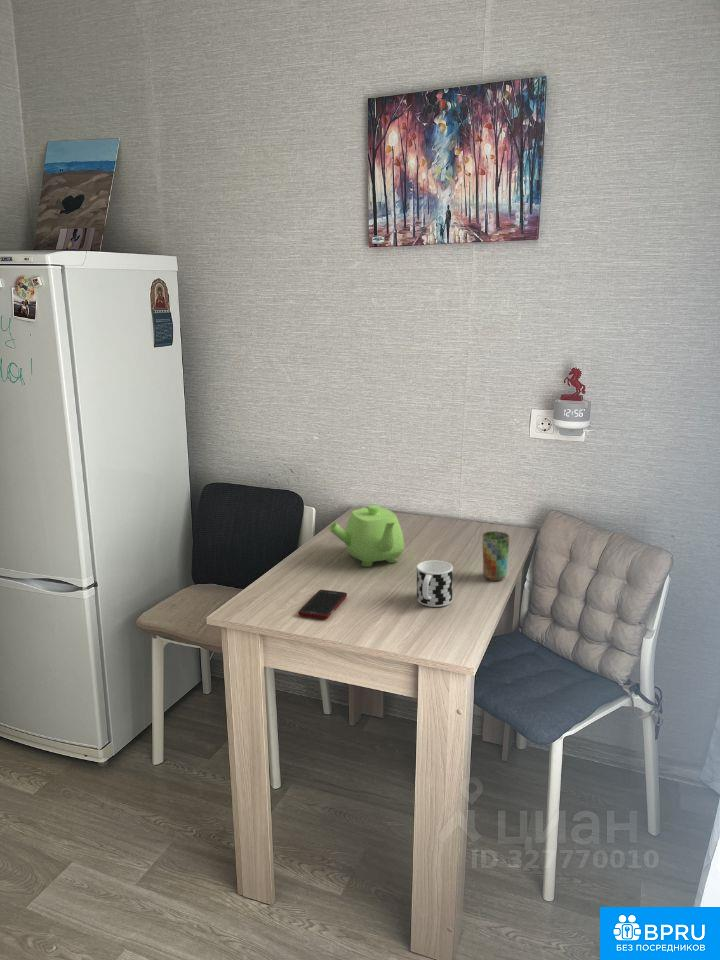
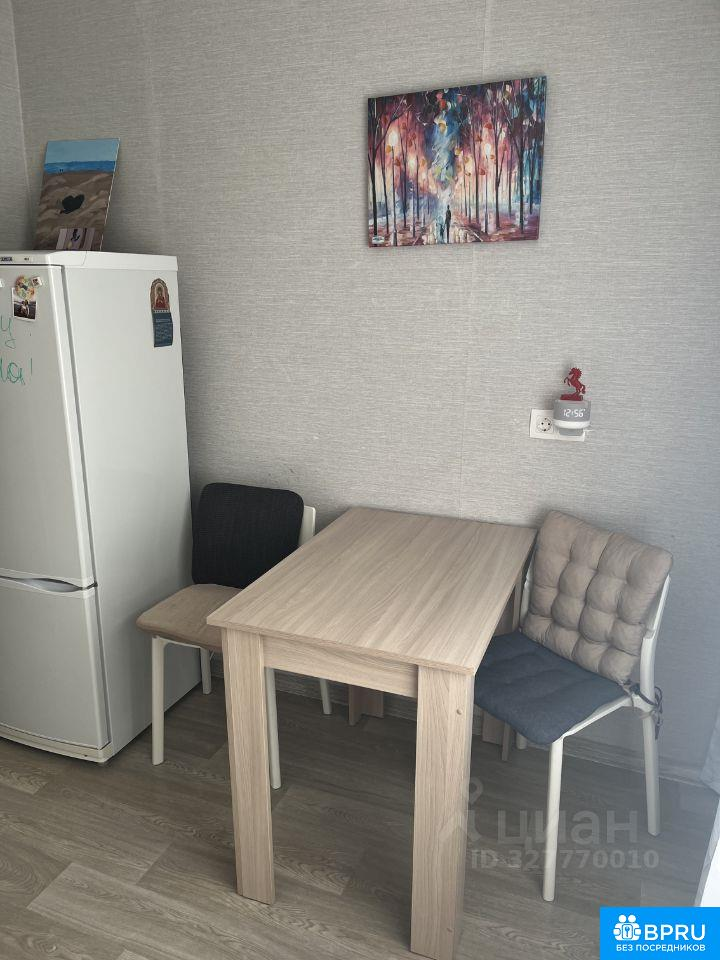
- teapot (367, 535)
- cup (432, 585)
- cell phone (323, 603)
- cup (495, 556)
